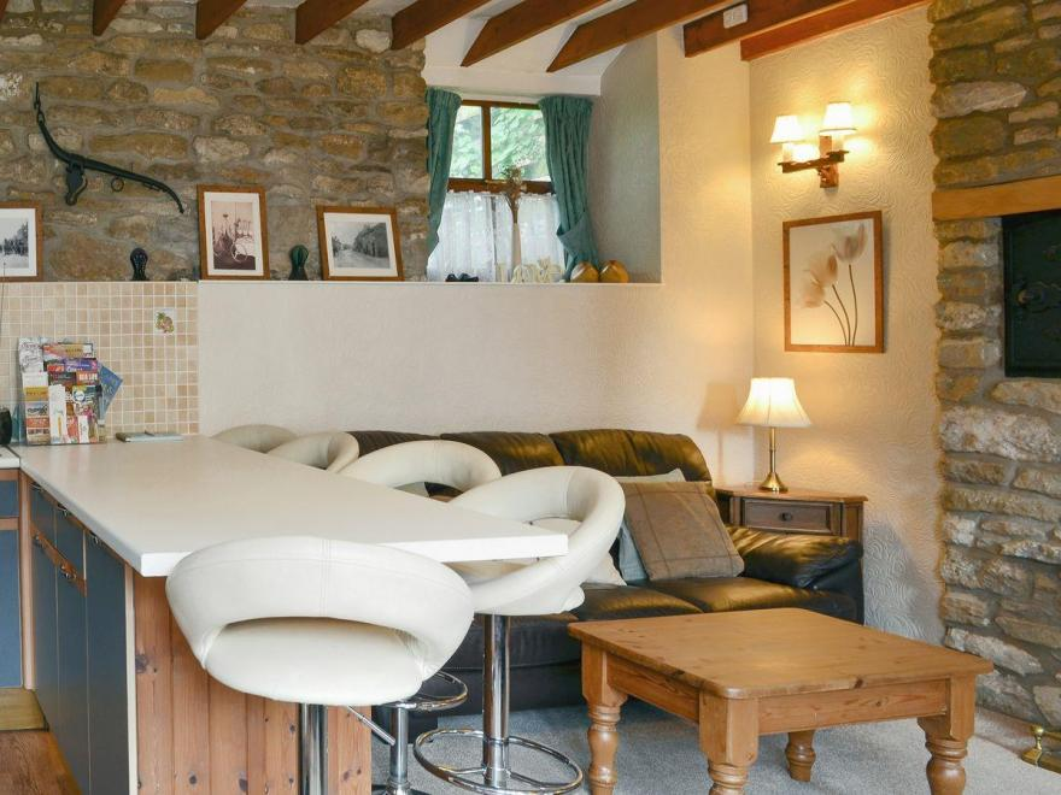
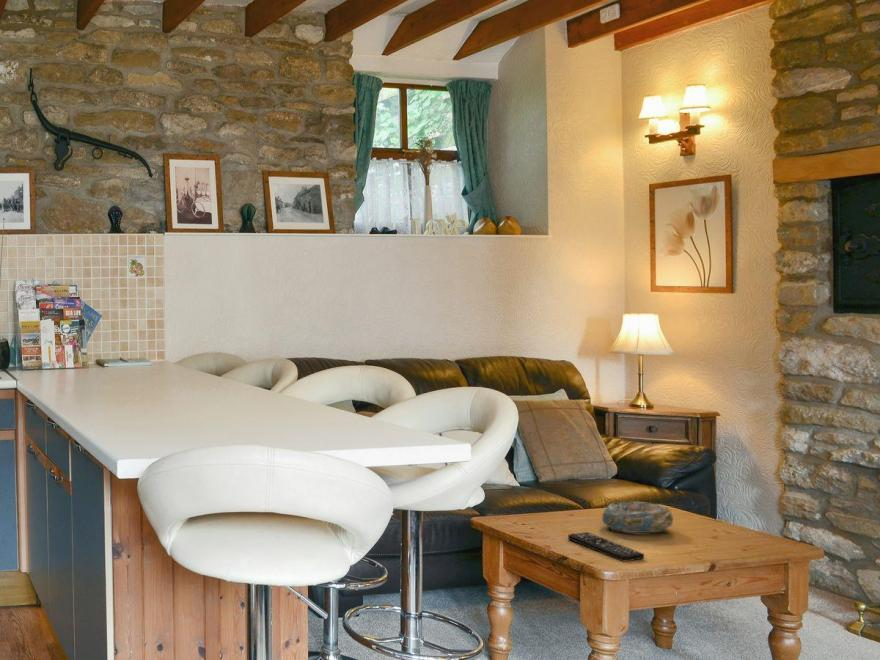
+ remote control (604, 545)
+ decorative bowl (637, 517)
